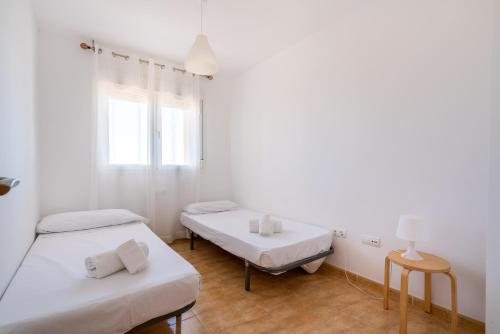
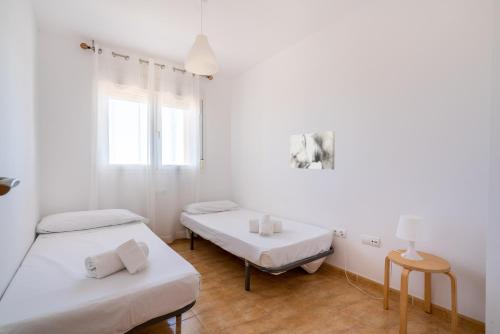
+ wall art (310, 151)
